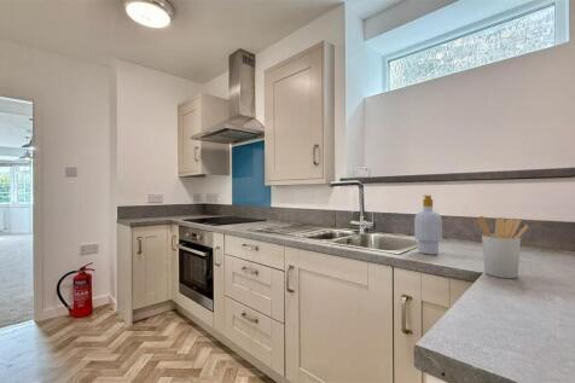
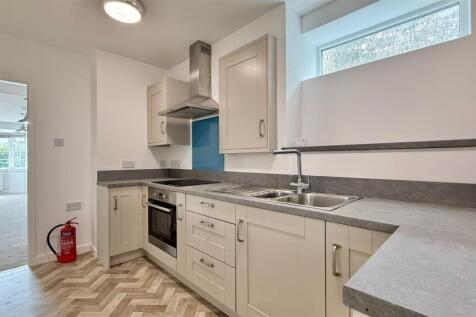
- utensil holder (503, 244)
- soap bottle (428, 224)
